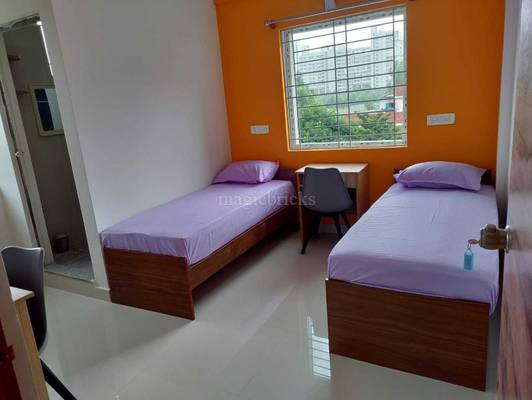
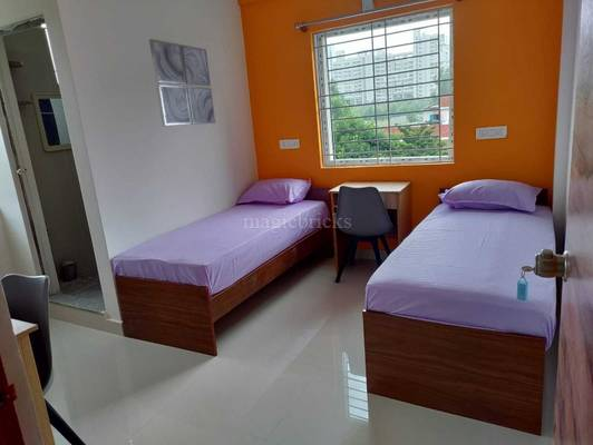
+ wall art (185, 86)
